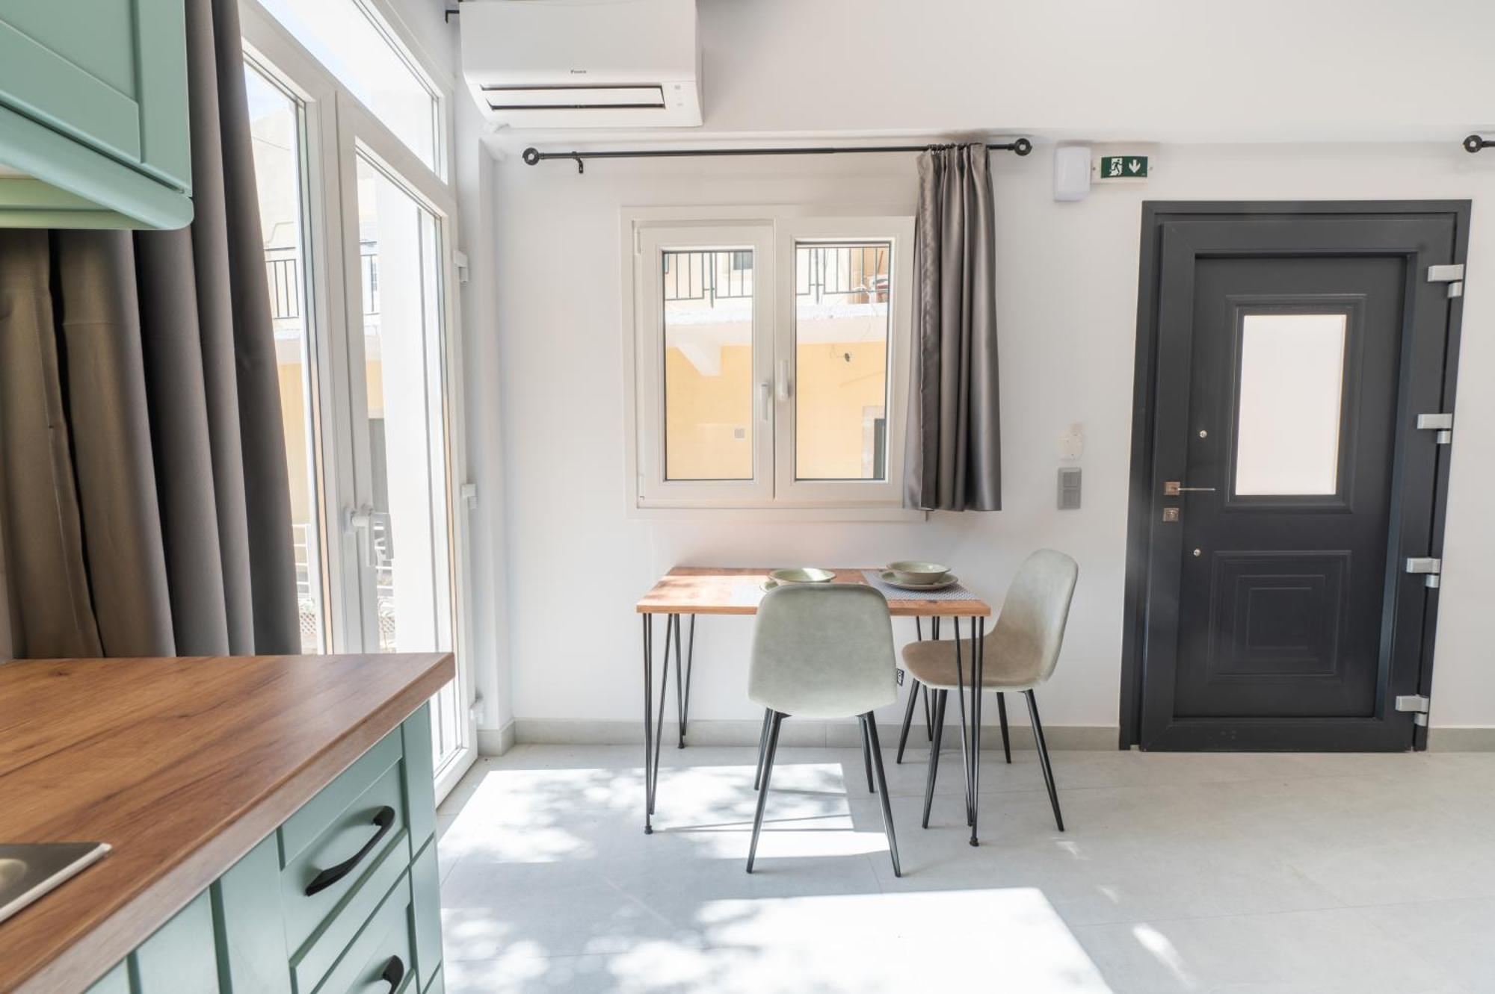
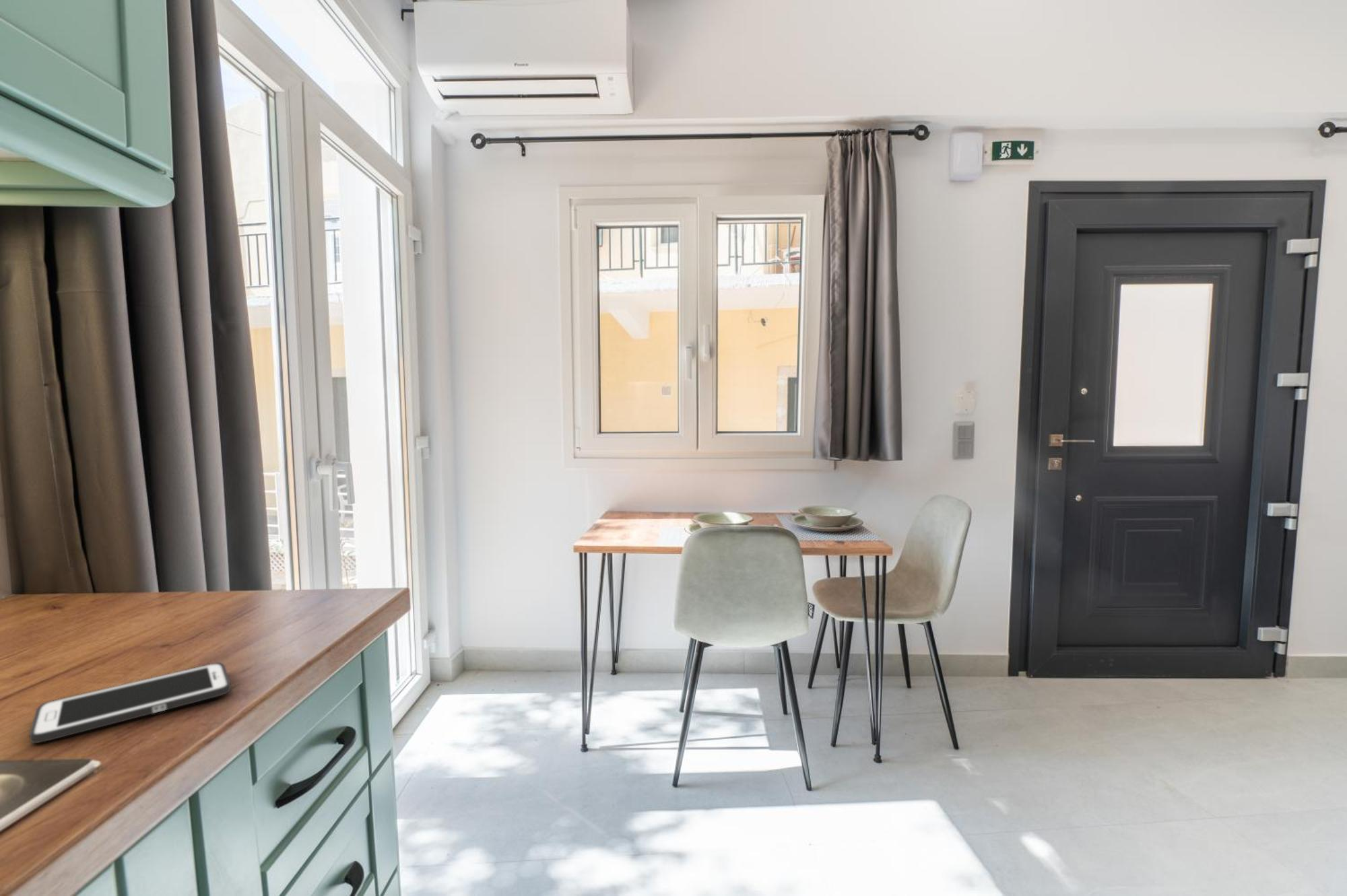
+ cell phone (137, 699)
